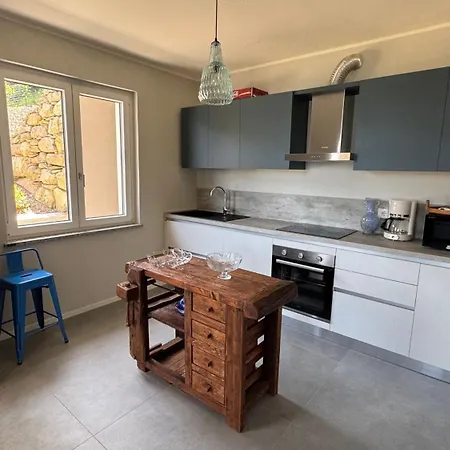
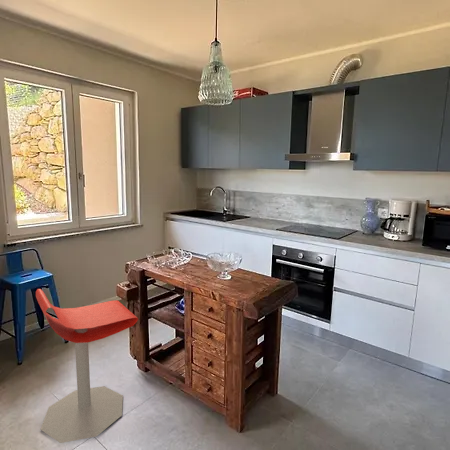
+ stool (88, 350)
